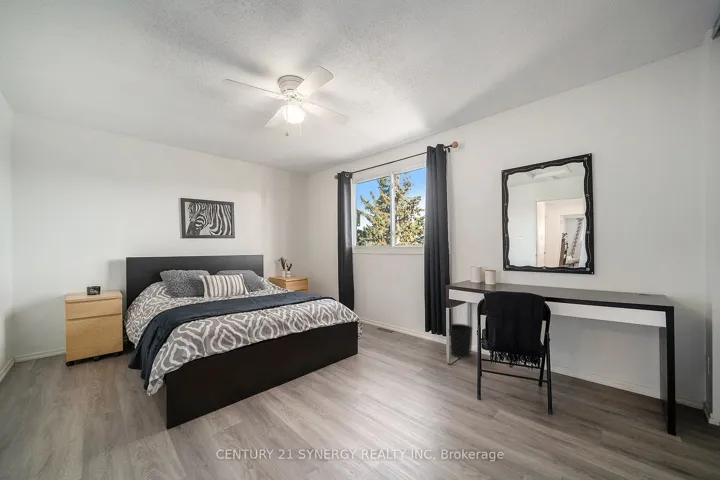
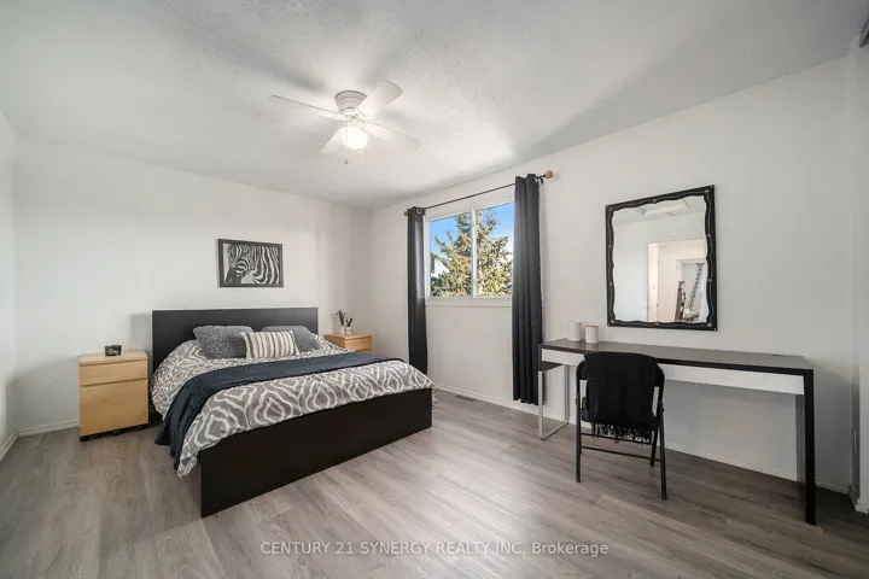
- wastebasket (460, 340)
